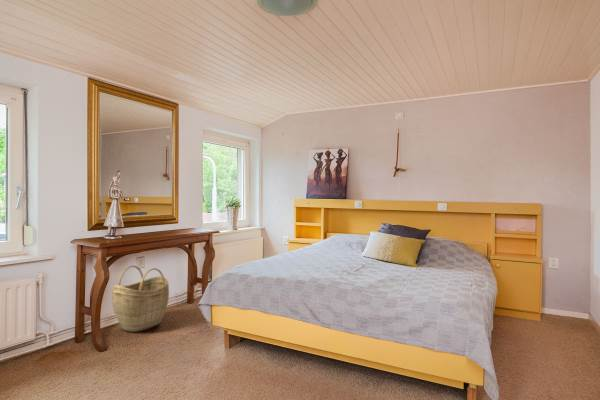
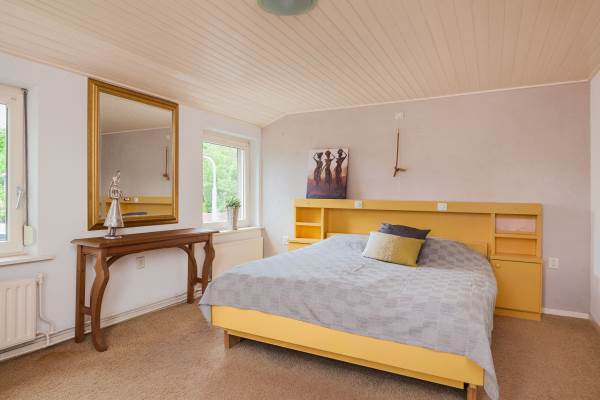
- woven basket (141, 296)
